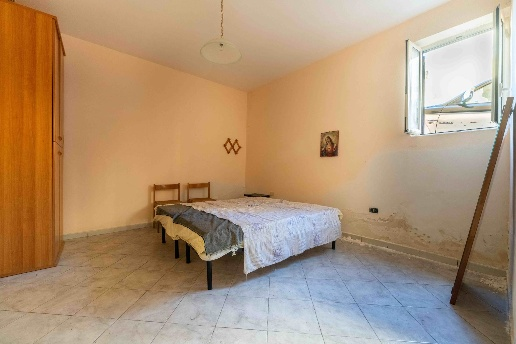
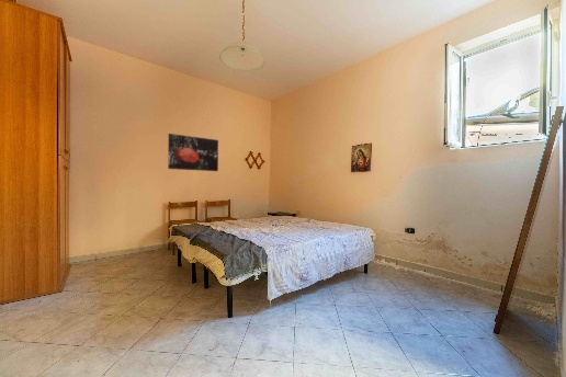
+ wall art (194, 153)
